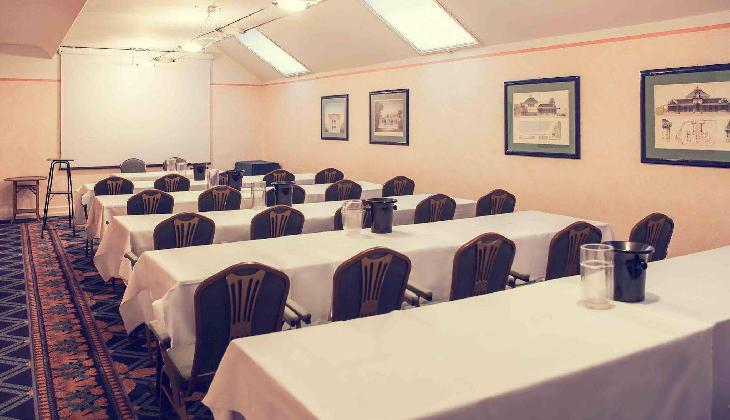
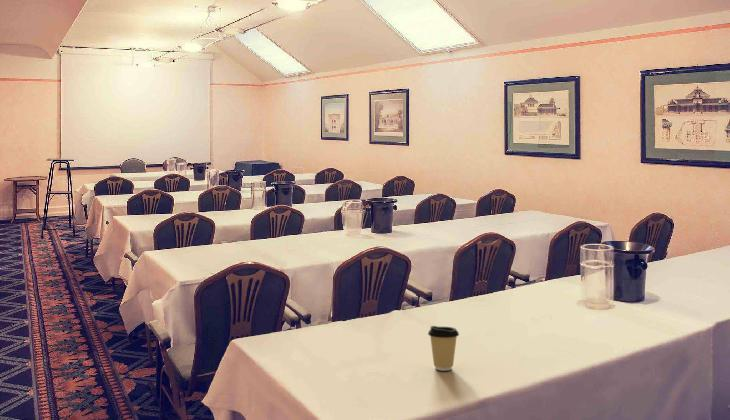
+ coffee cup (443, 347)
